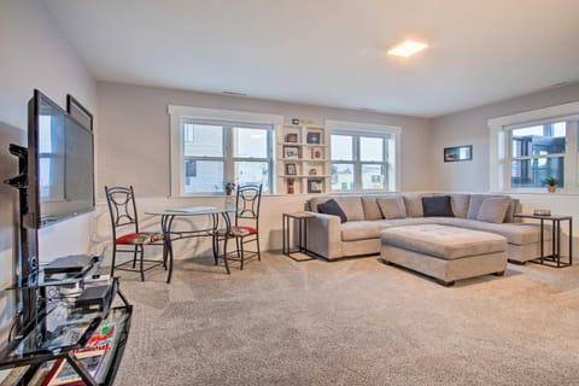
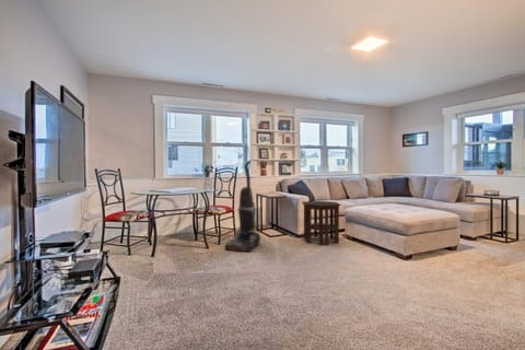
+ side table (320, 221)
+ vacuum cleaner (243, 202)
